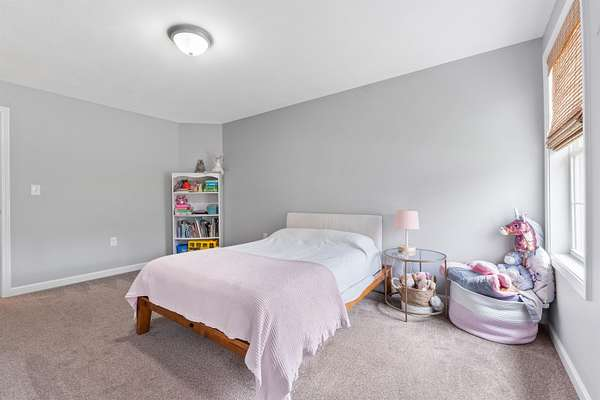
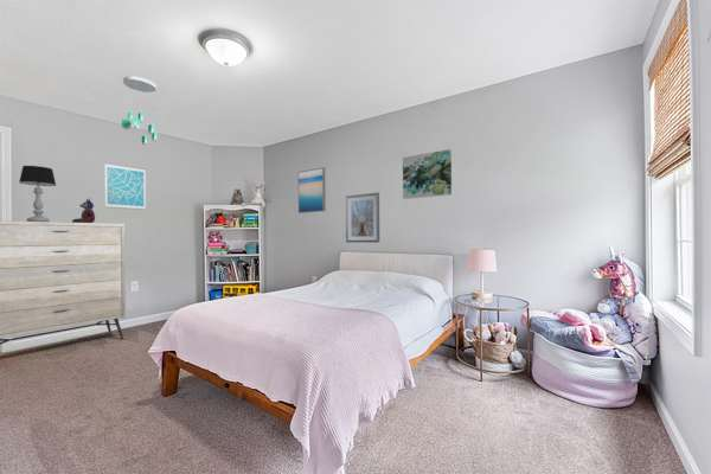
+ wall art (425, 175)
+ wall art (126, 187)
+ picture frame (361, 218)
+ dresser (55, 284)
+ table lamp (38, 194)
+ ceiling mobile (140, 111)
+ wall art (310, 191)
+ stuffed bear (83, 210)
